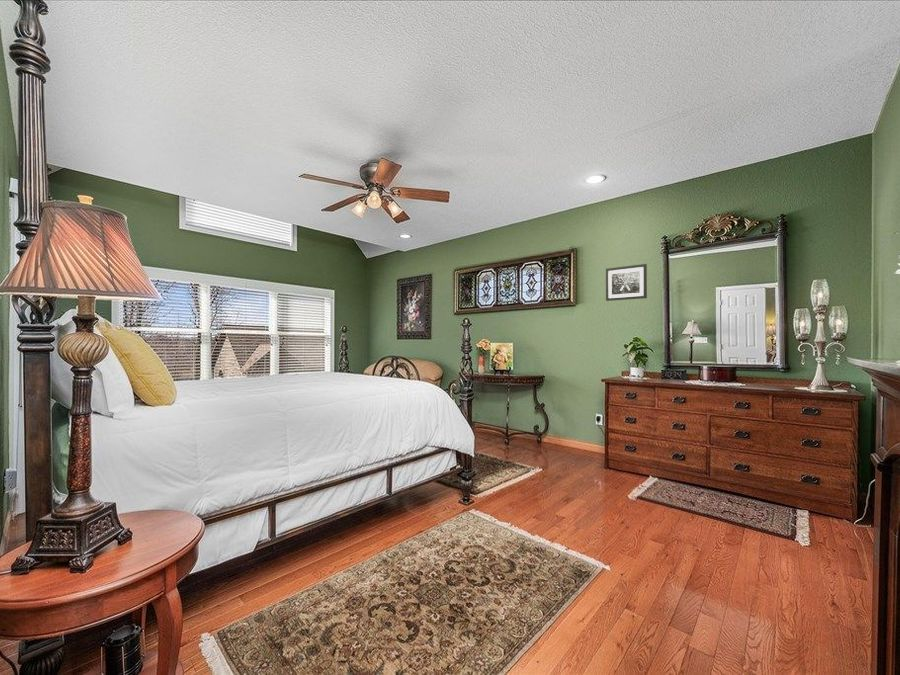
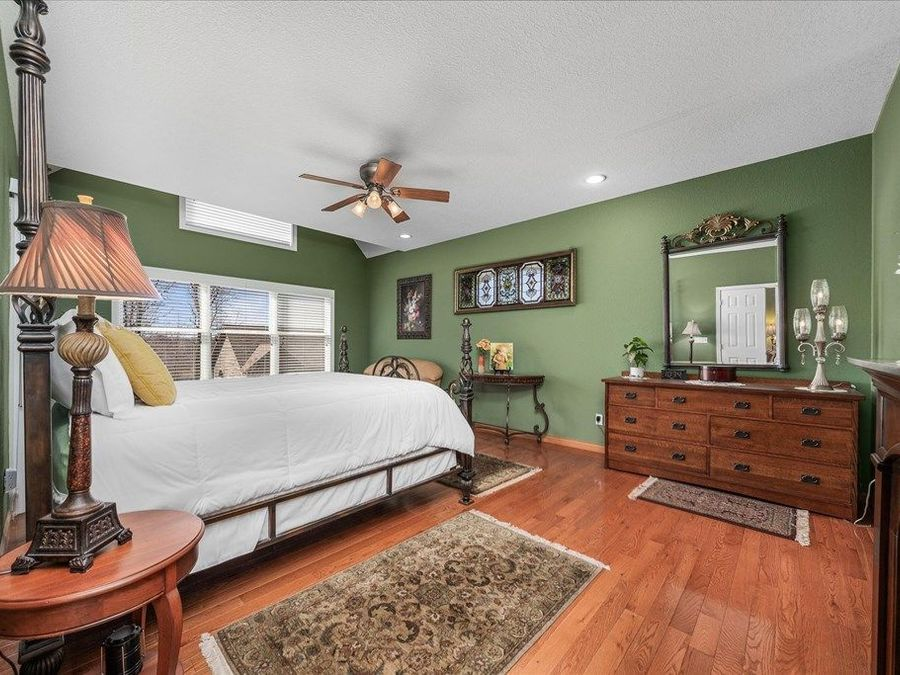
- wall art (625, 283)
